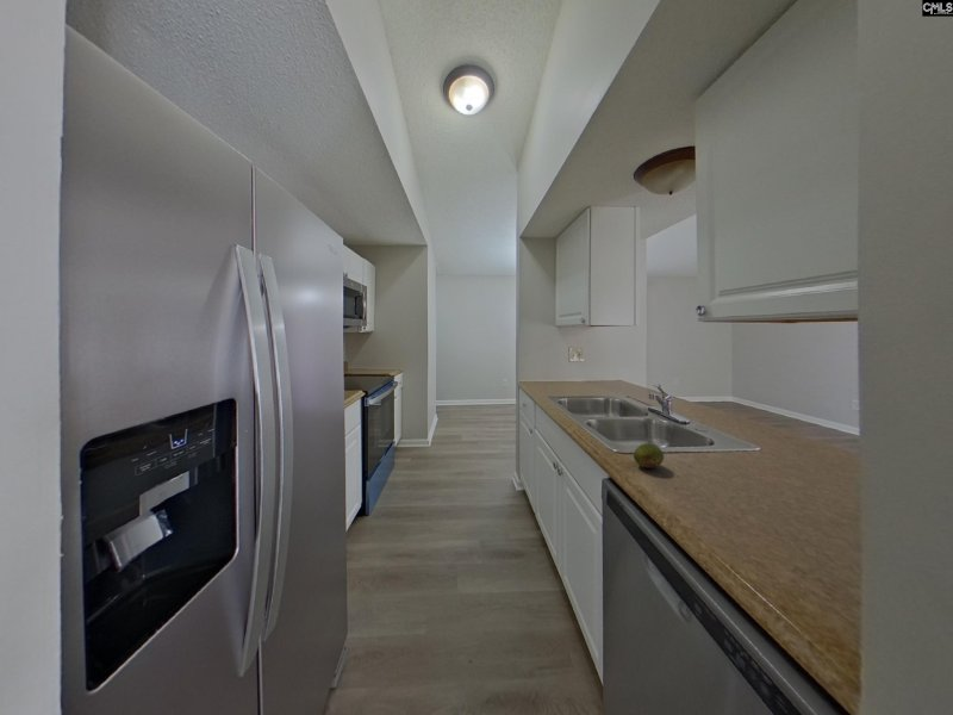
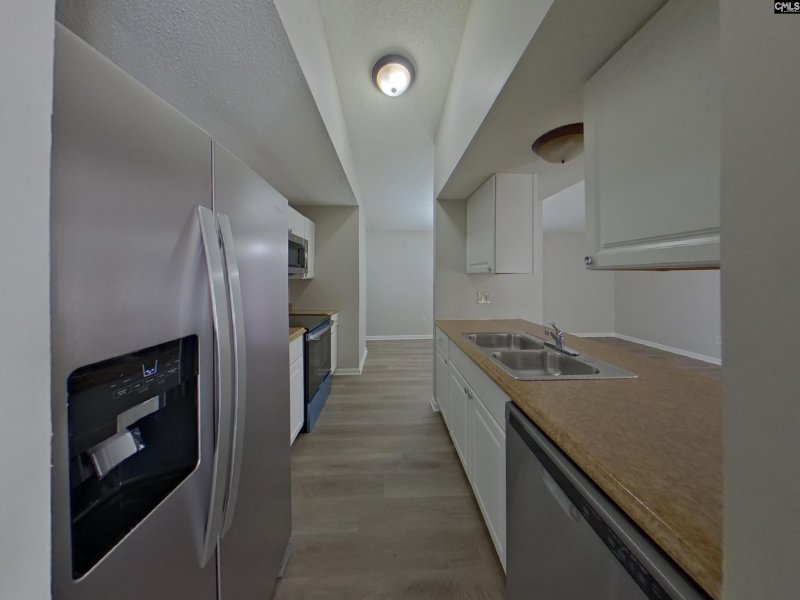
- fruit (648, 454)
